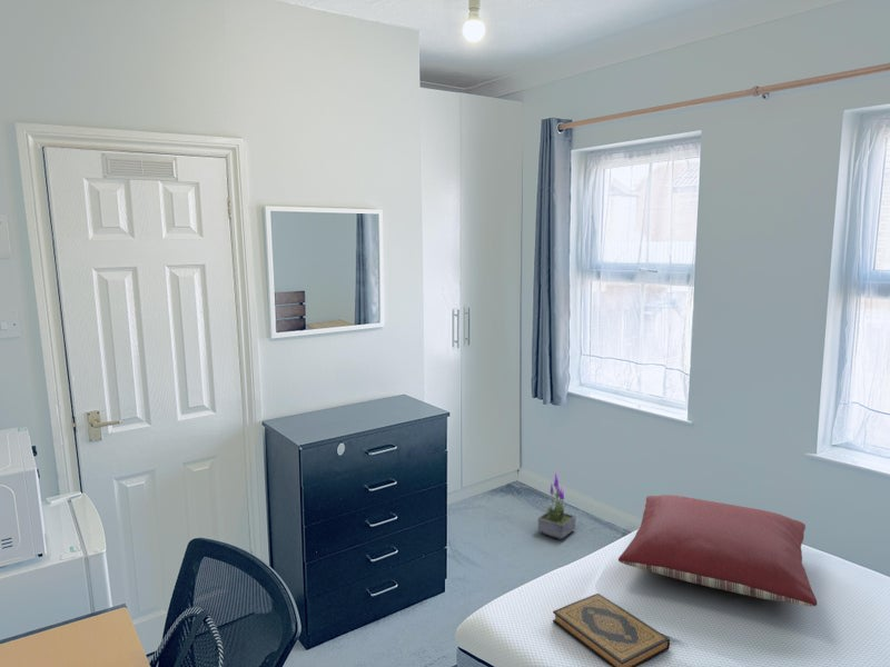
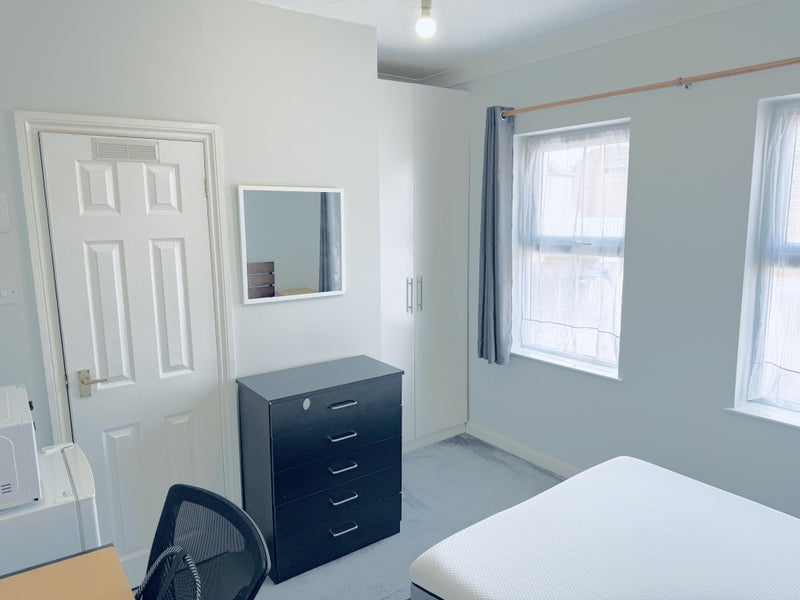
- pillow (716, 541)
- hardback book (609, 629)
- potted plant (556, 502)
